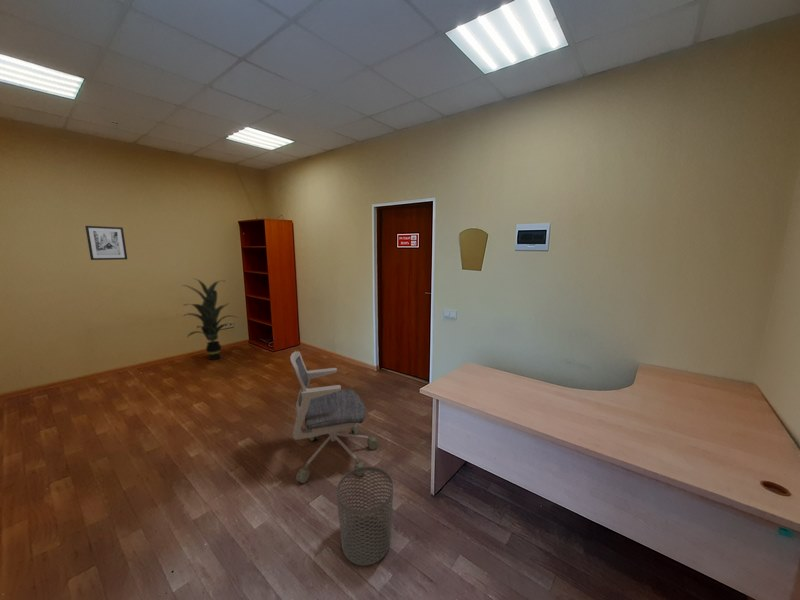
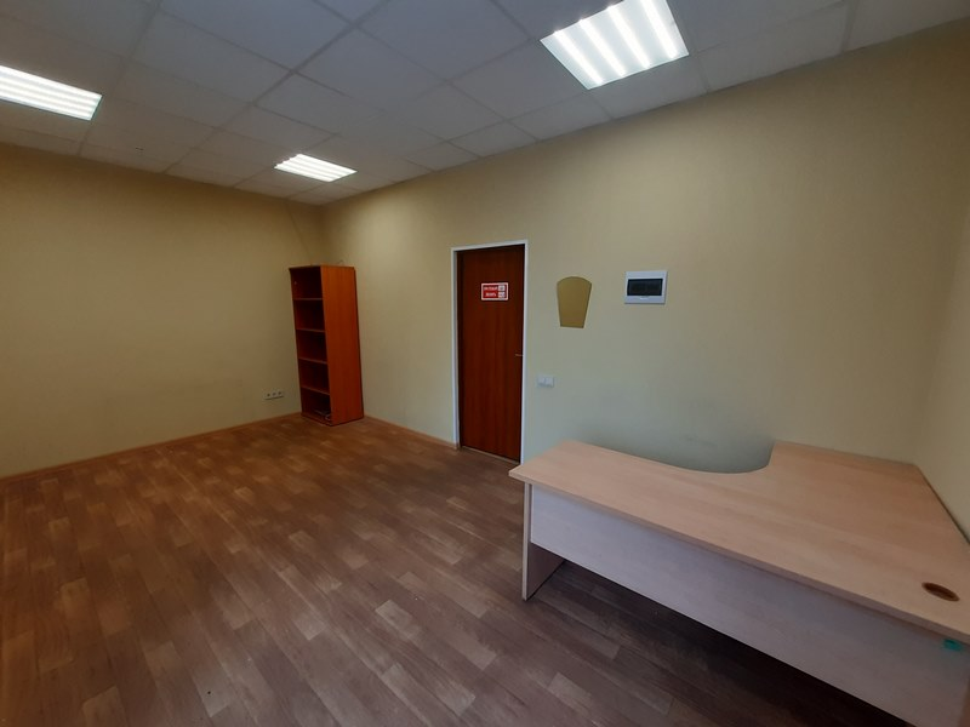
- wall art (107, 243)
- waste bin (365, 515)
- office chair (332, 405)
- indoor plant (206, 319)
